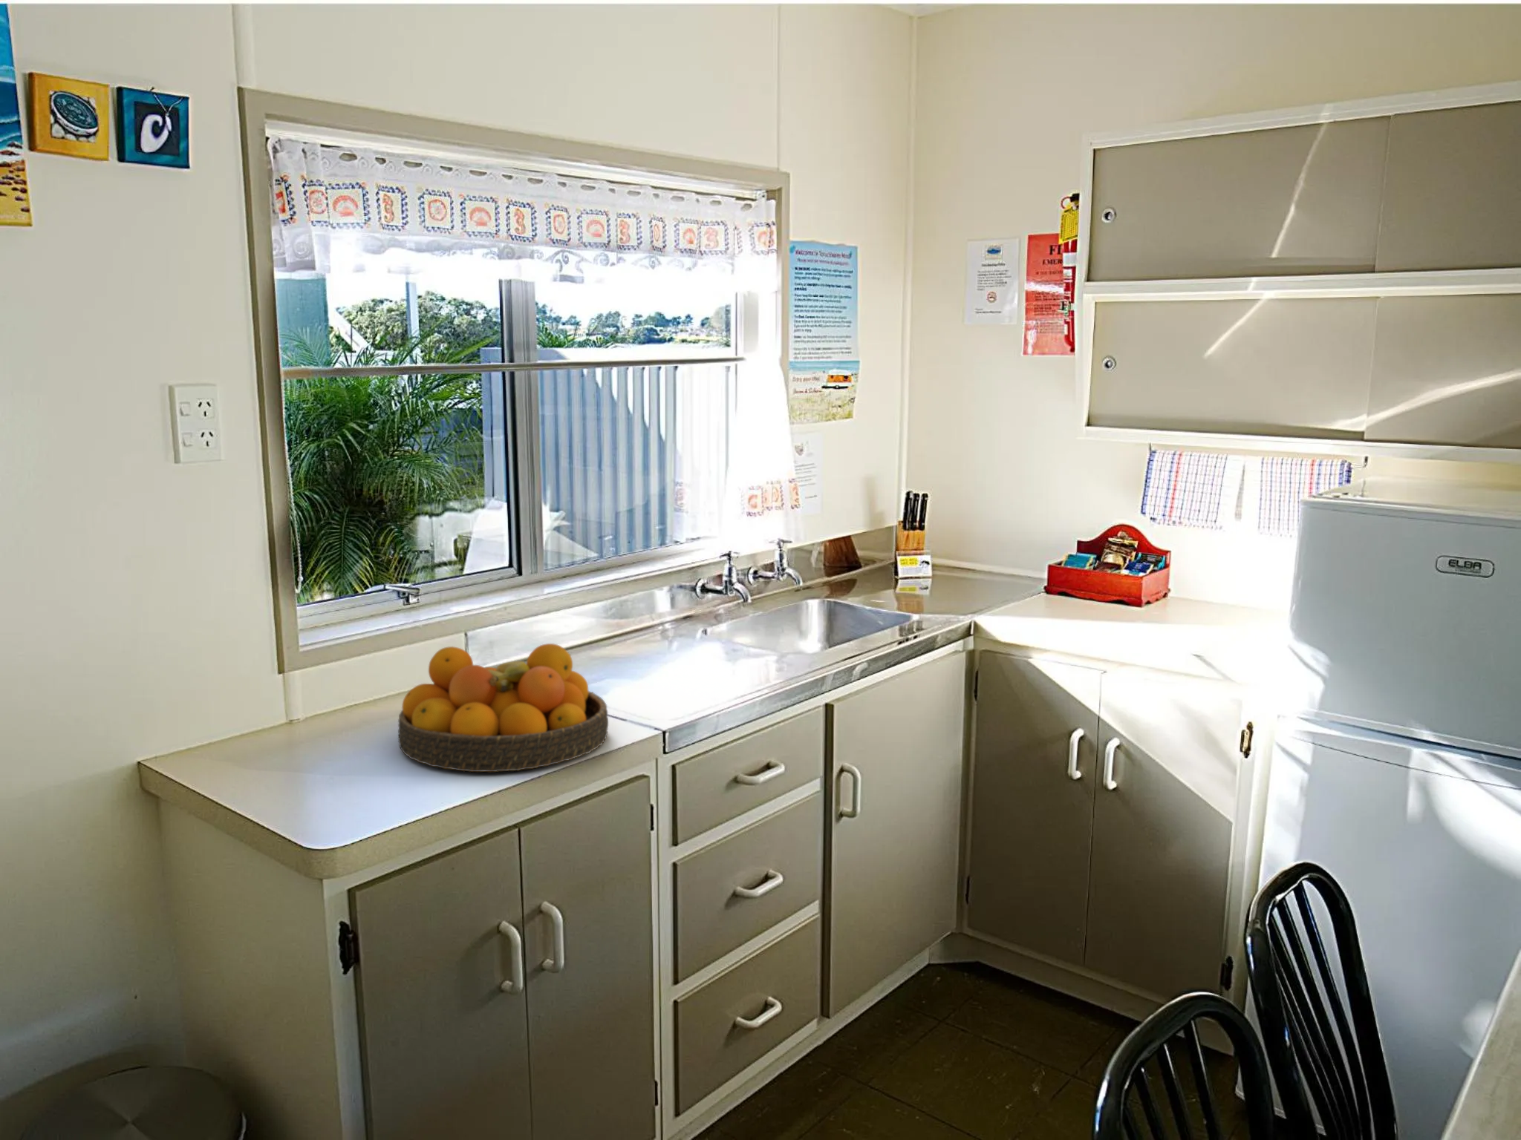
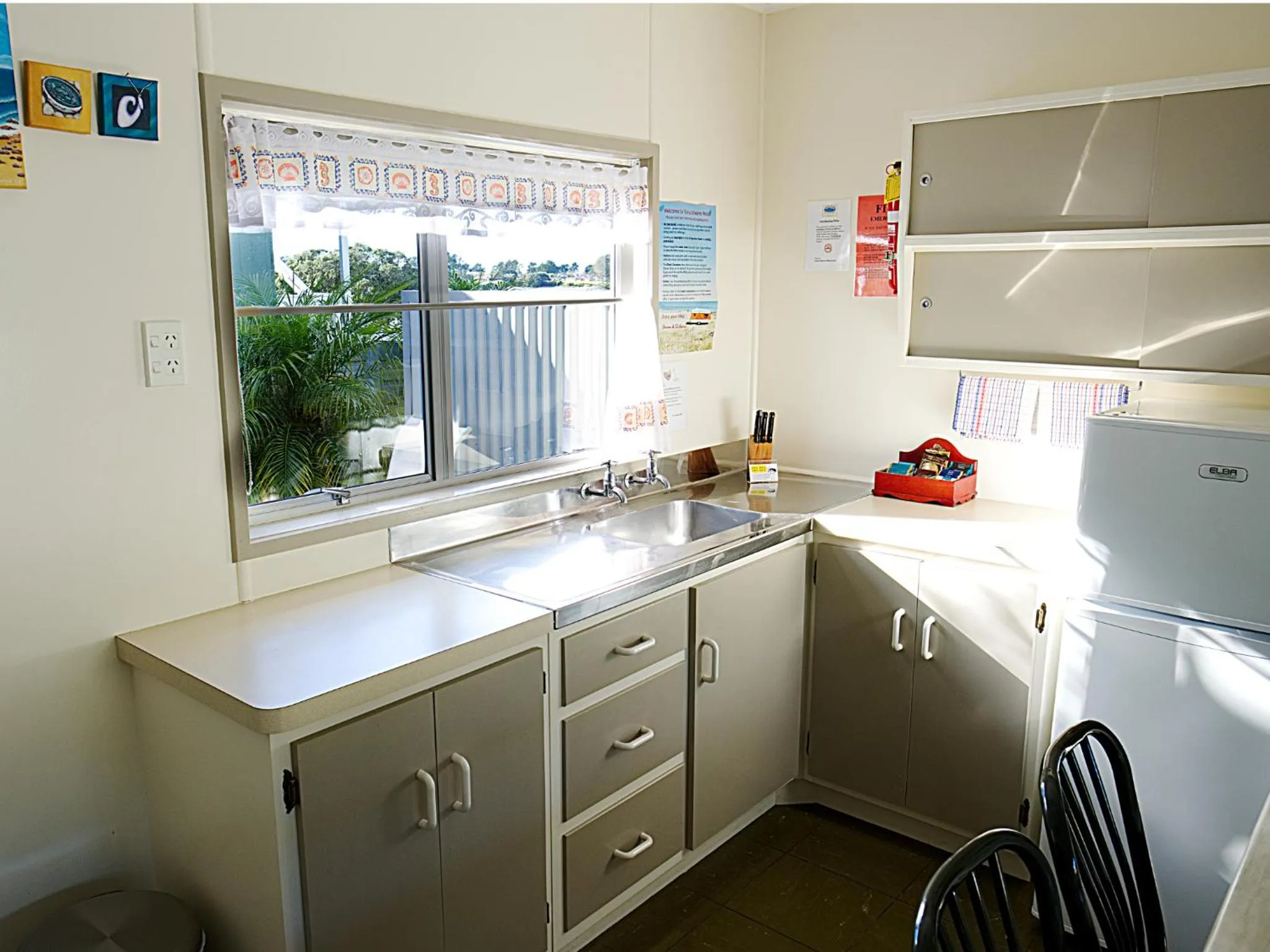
- fruit bowl (503, 695)
